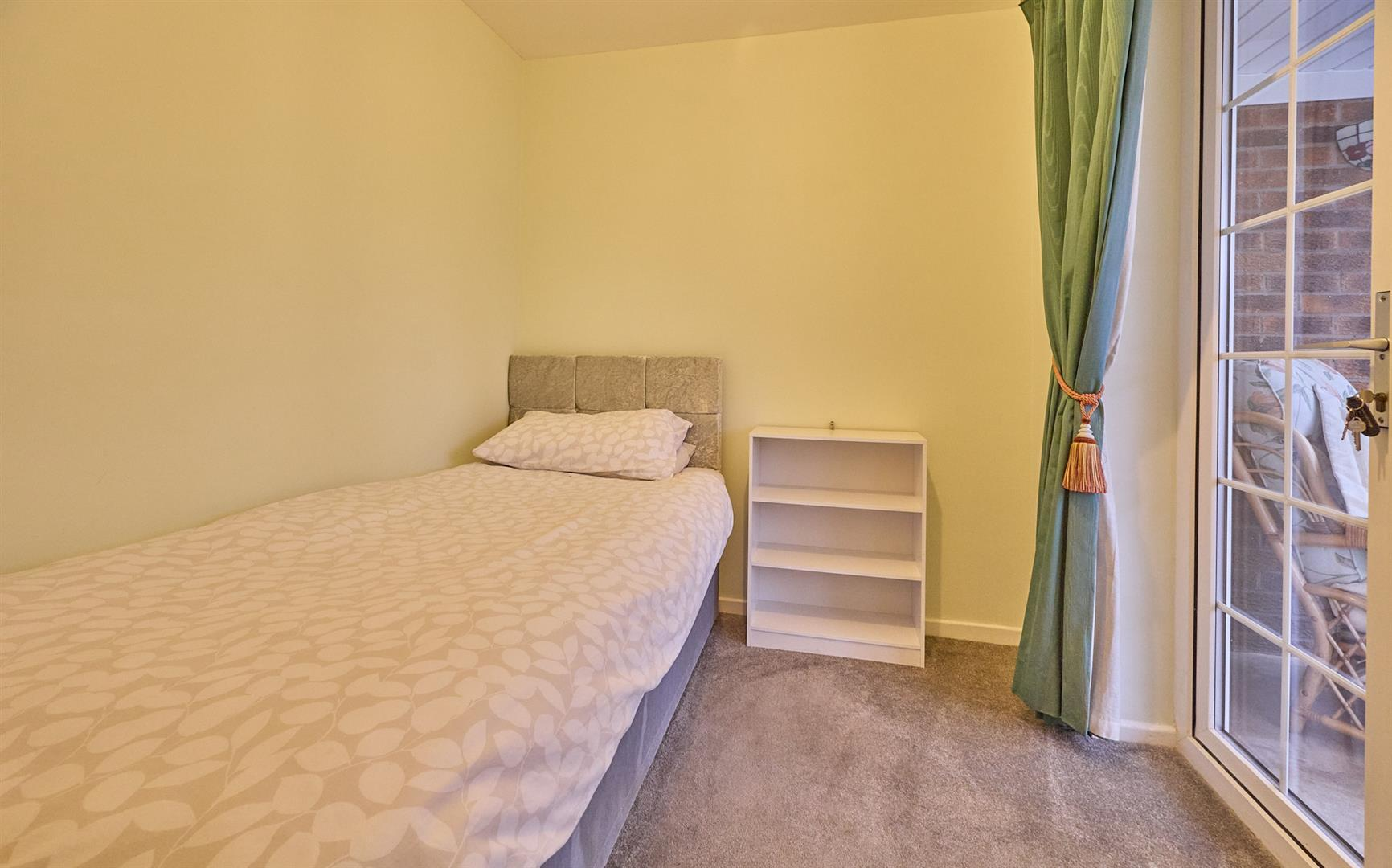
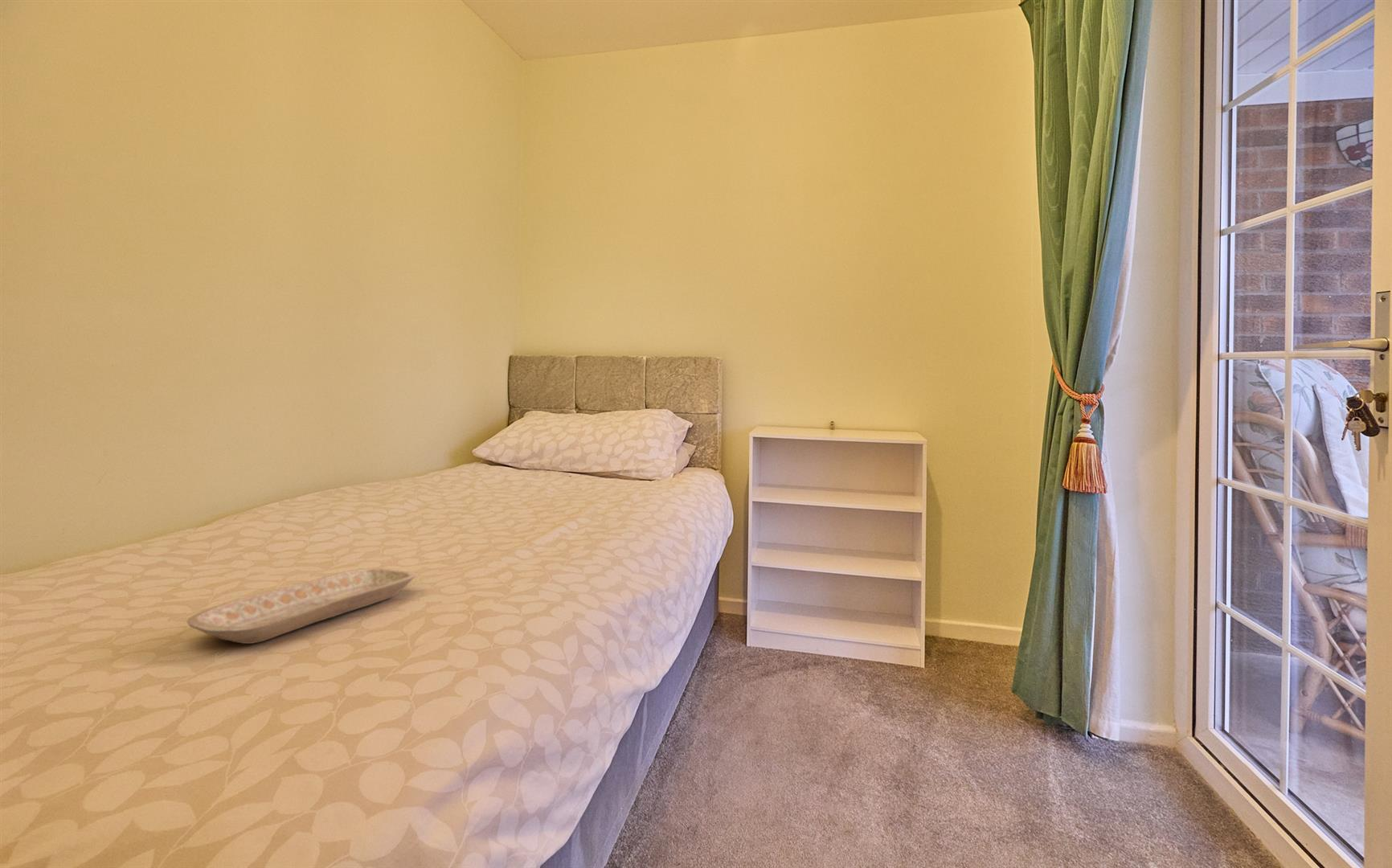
+ tray (316, 603)
